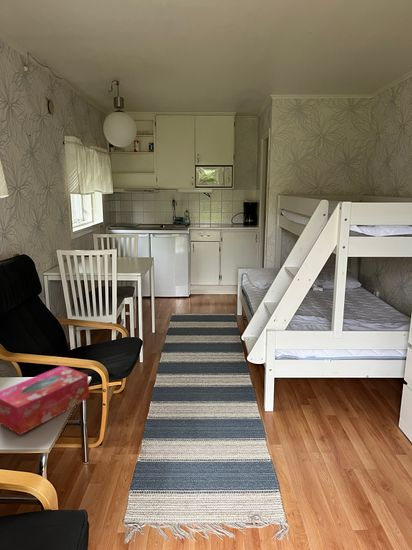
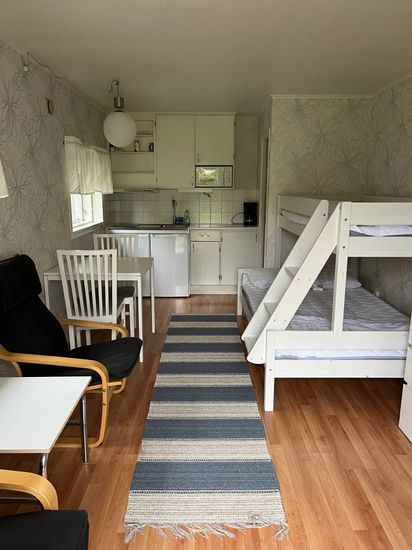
- tissue box (43, 396)
